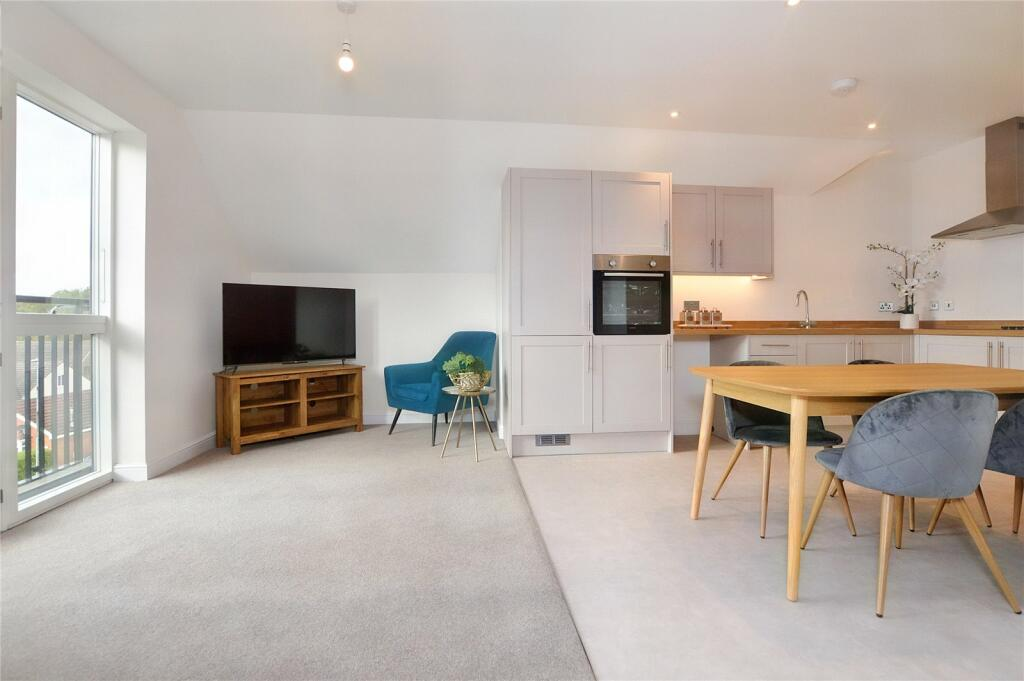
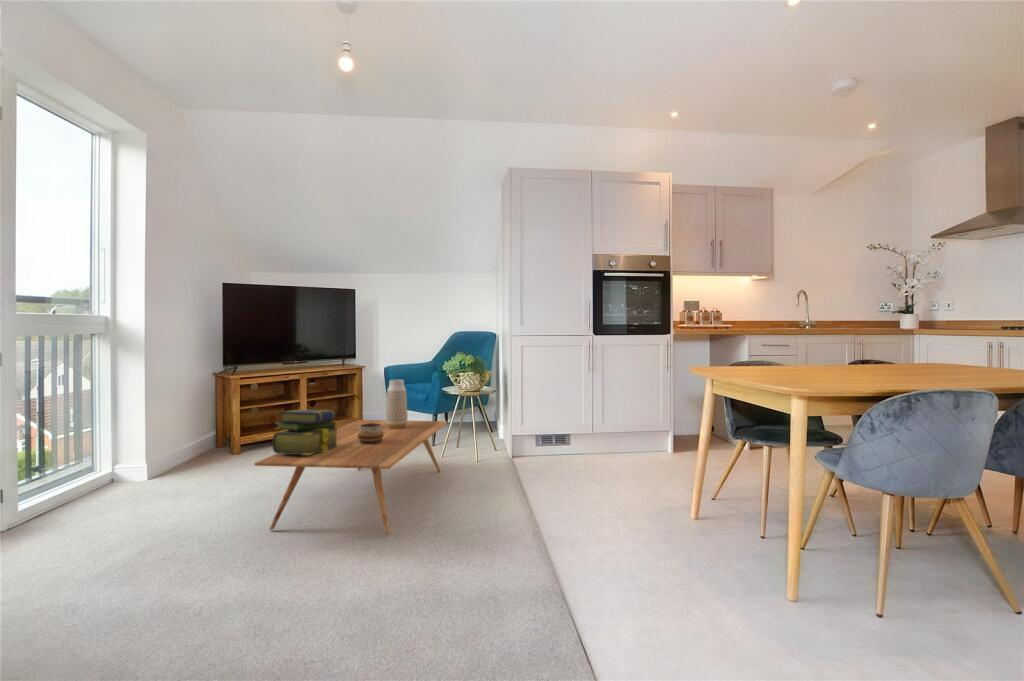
+ stack of books (307, 429)
+ coffee table (370, 466)
+ decorative bowl (370, 433)
+ vase (396, 403)
